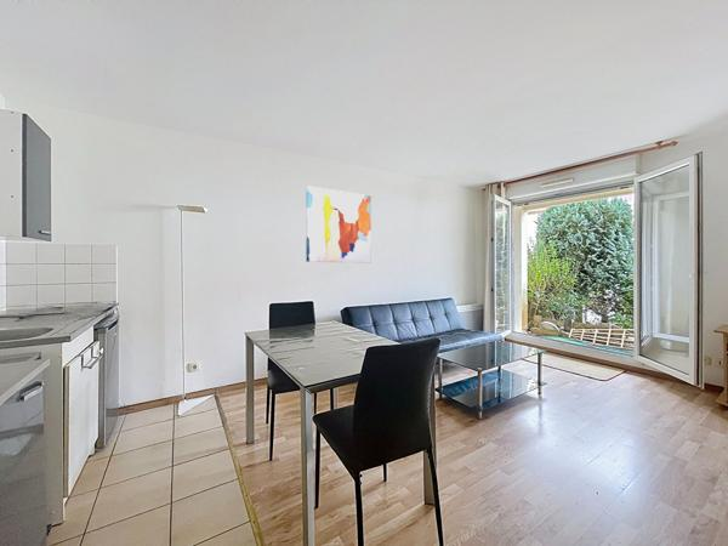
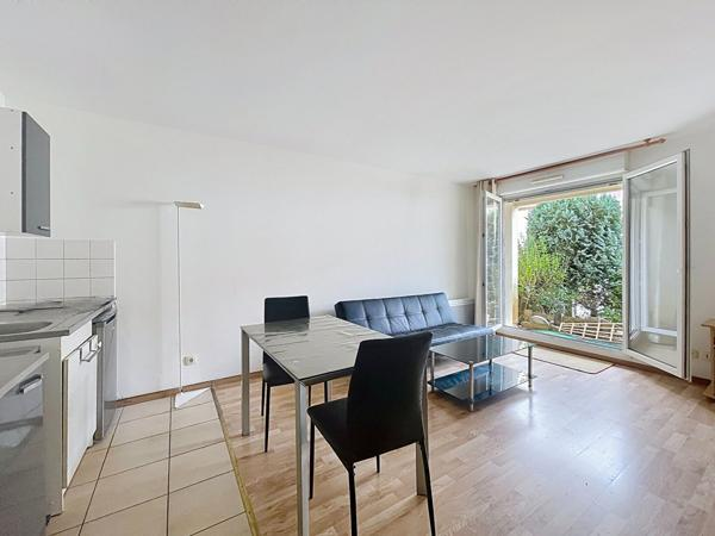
- wall art (340, 227)
